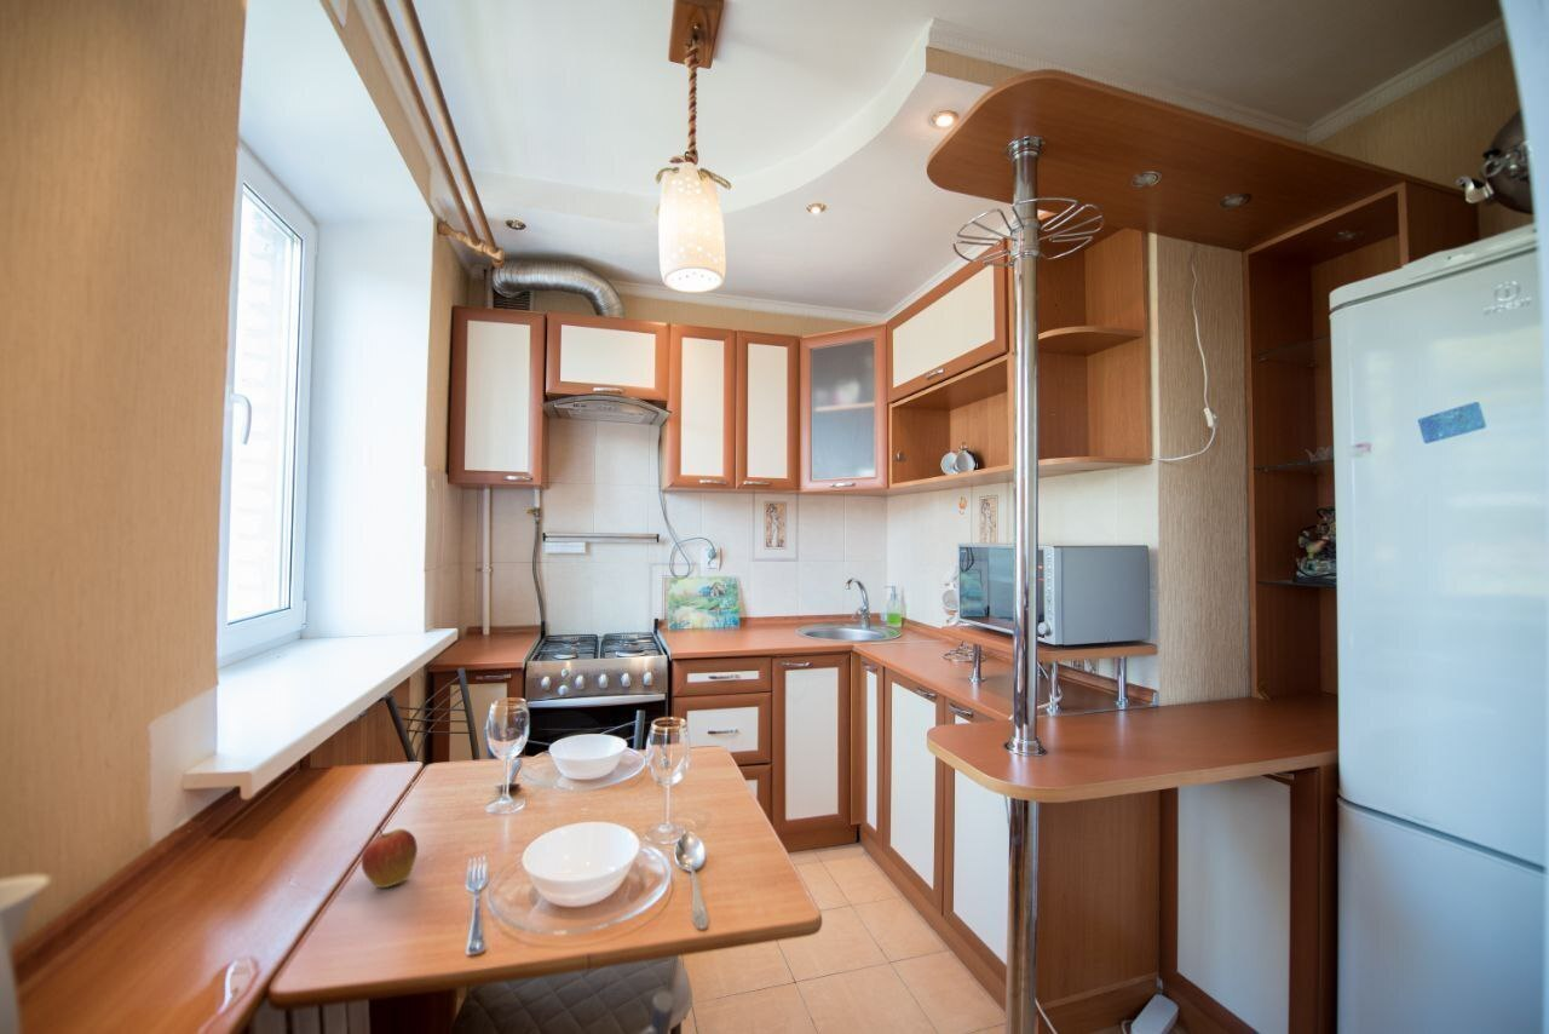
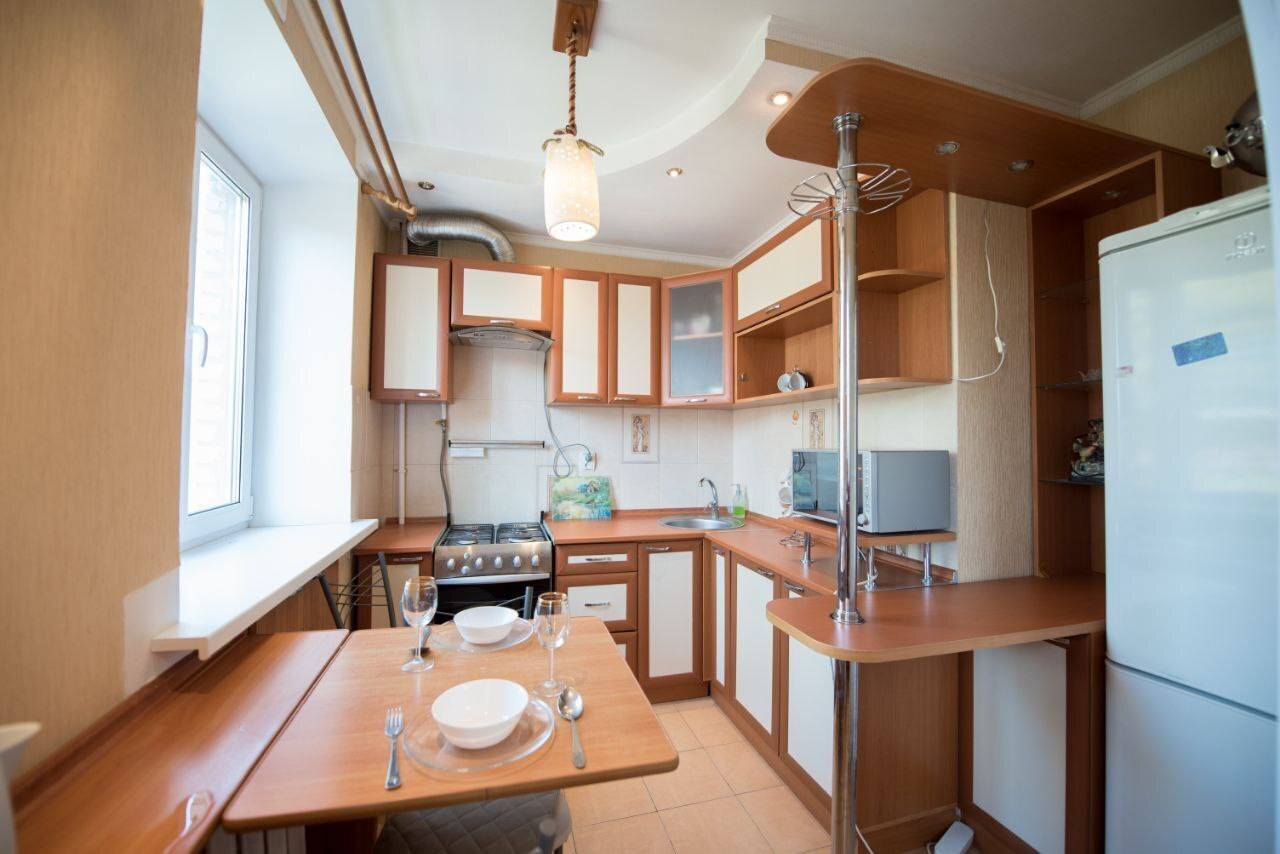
- fruit (390, 854)
